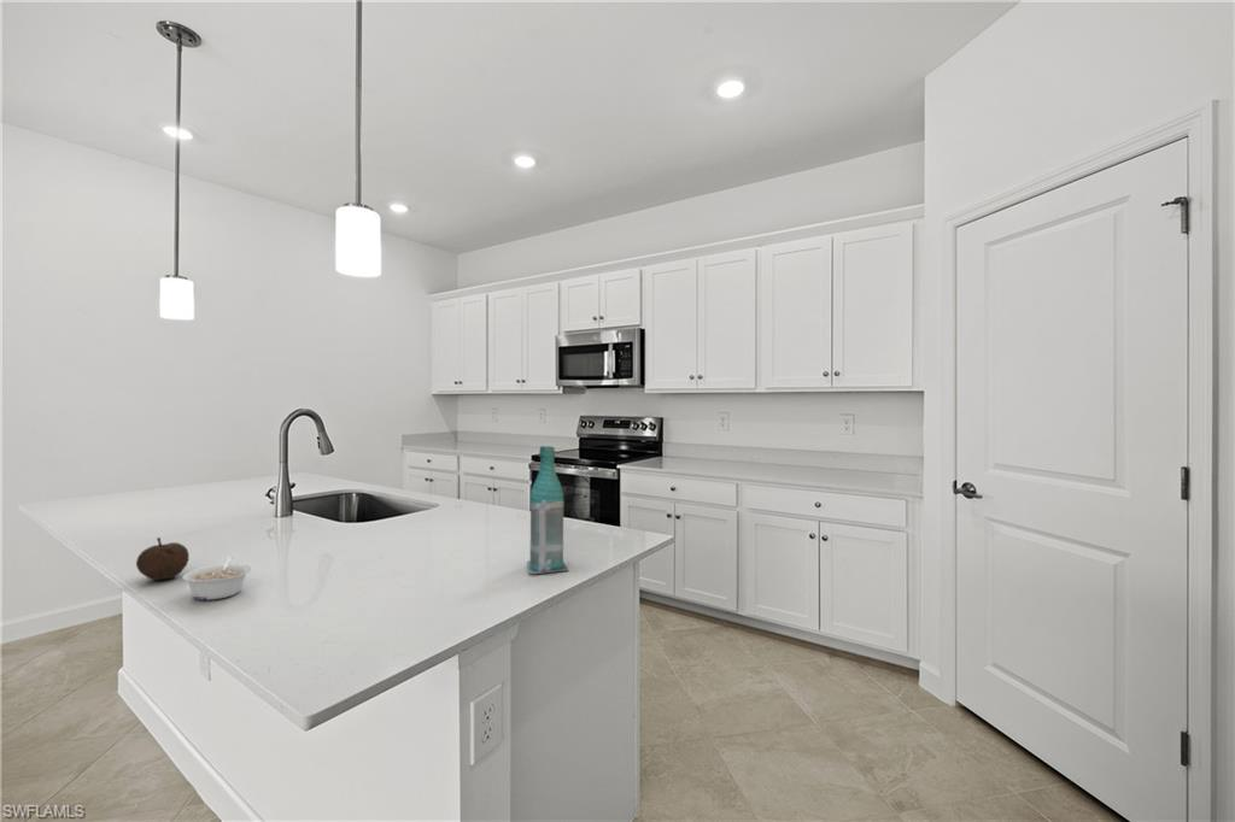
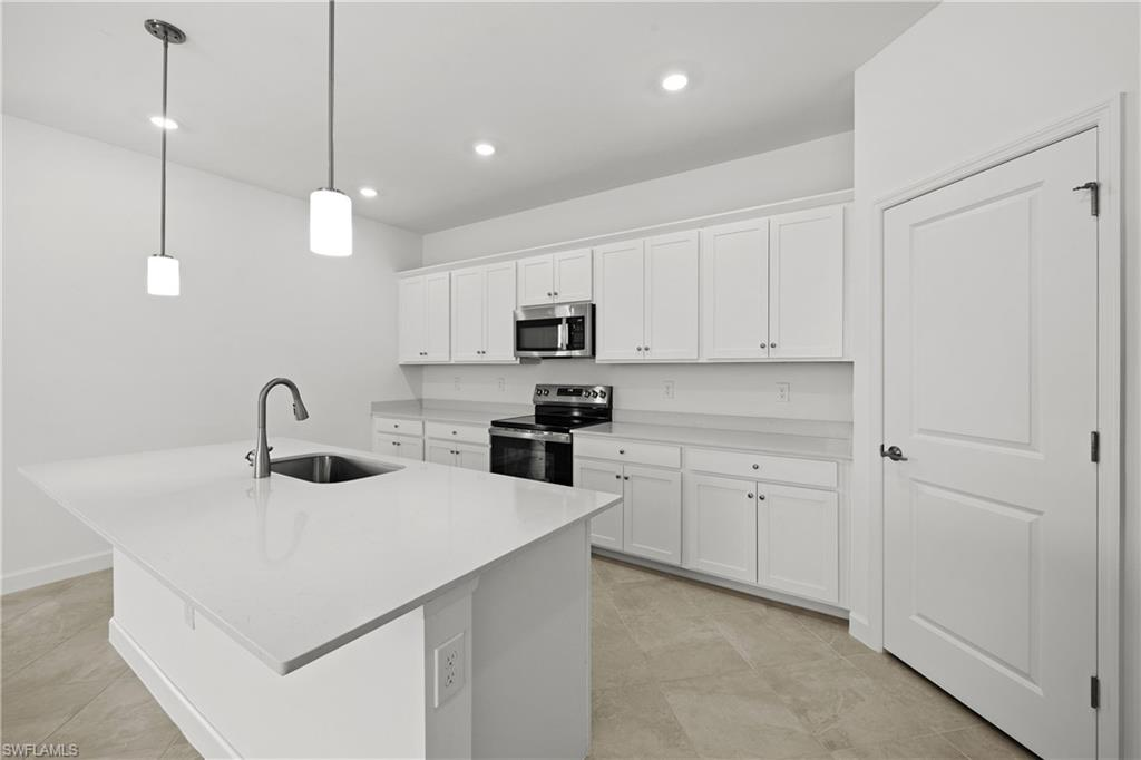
- bottle (545, 506)
- fruit (163, 557)
- legume (216, 580)
